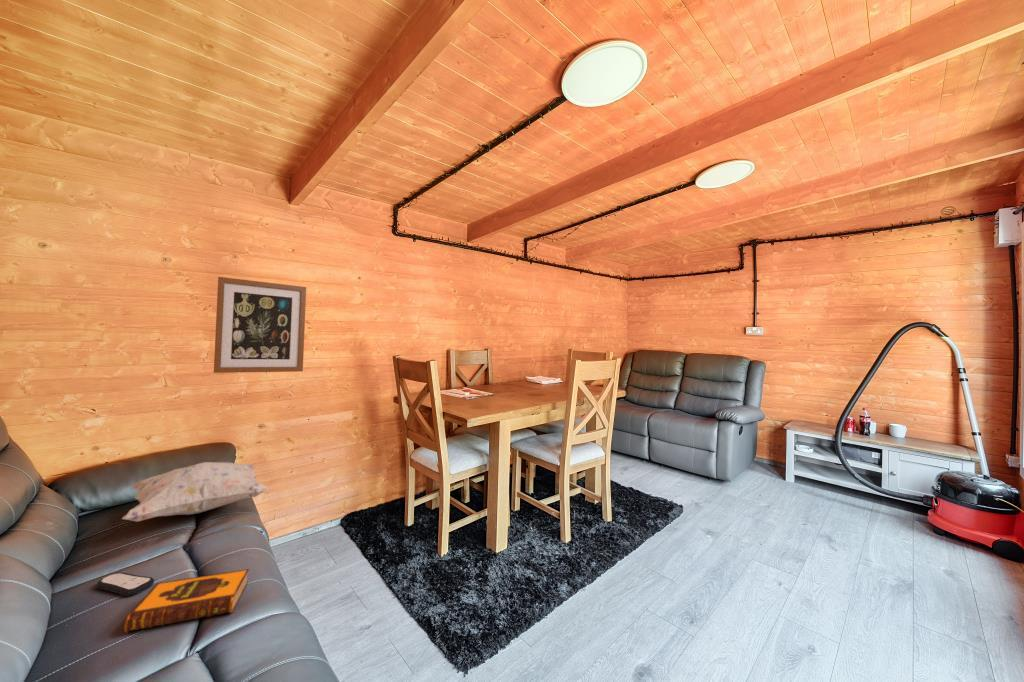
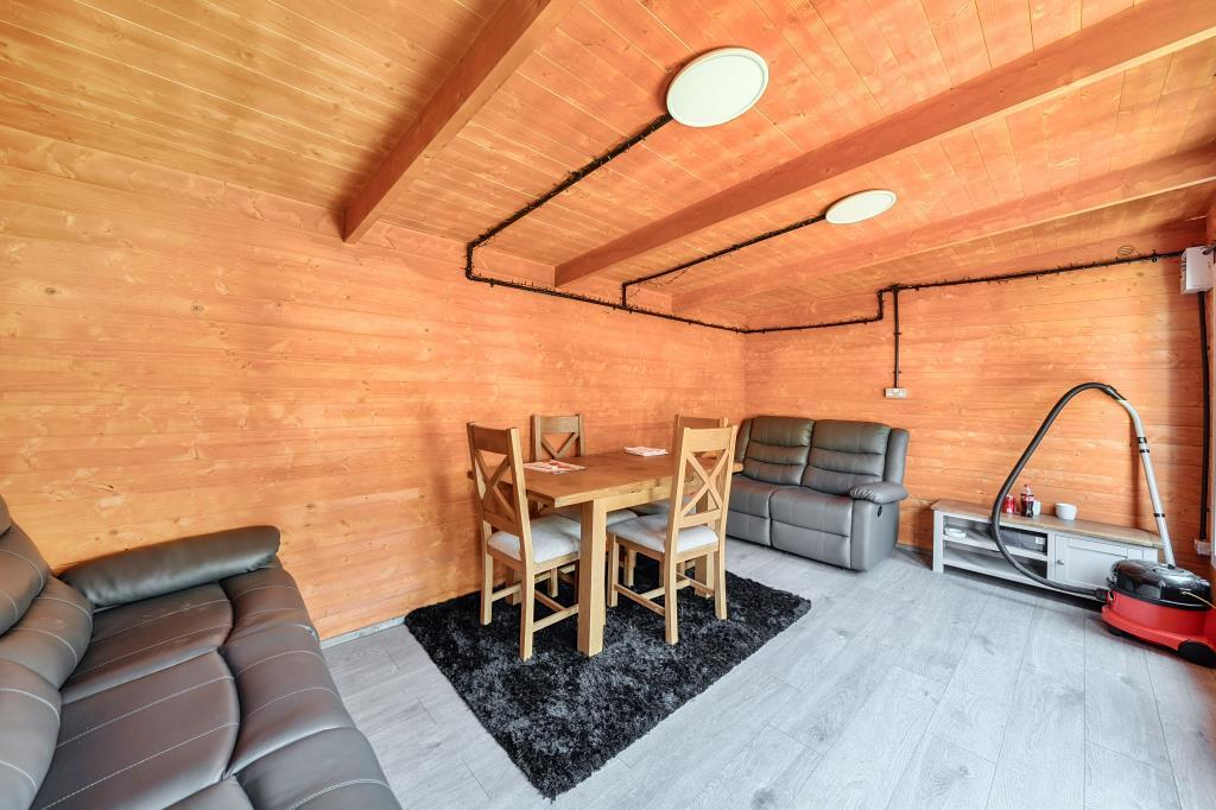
- remote control (124, 583)
- decorative pillow (201, 487)
- wall art (263, 327)
- hardback book (192, 598)
